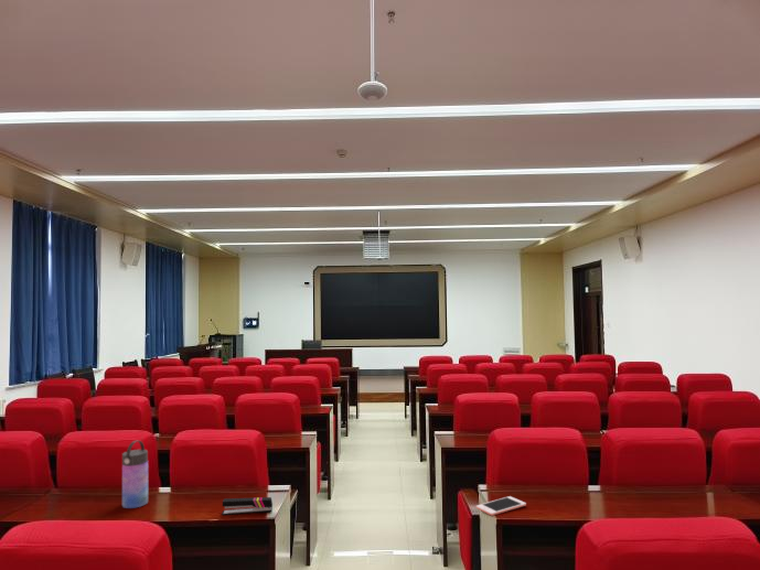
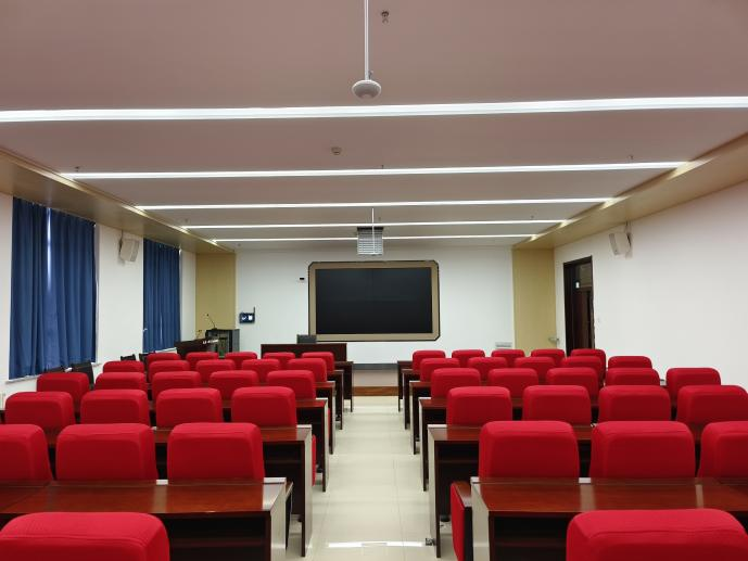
- stapler (247, 505)
- water bottle (135, 472)
- cell phone (501, 505)
